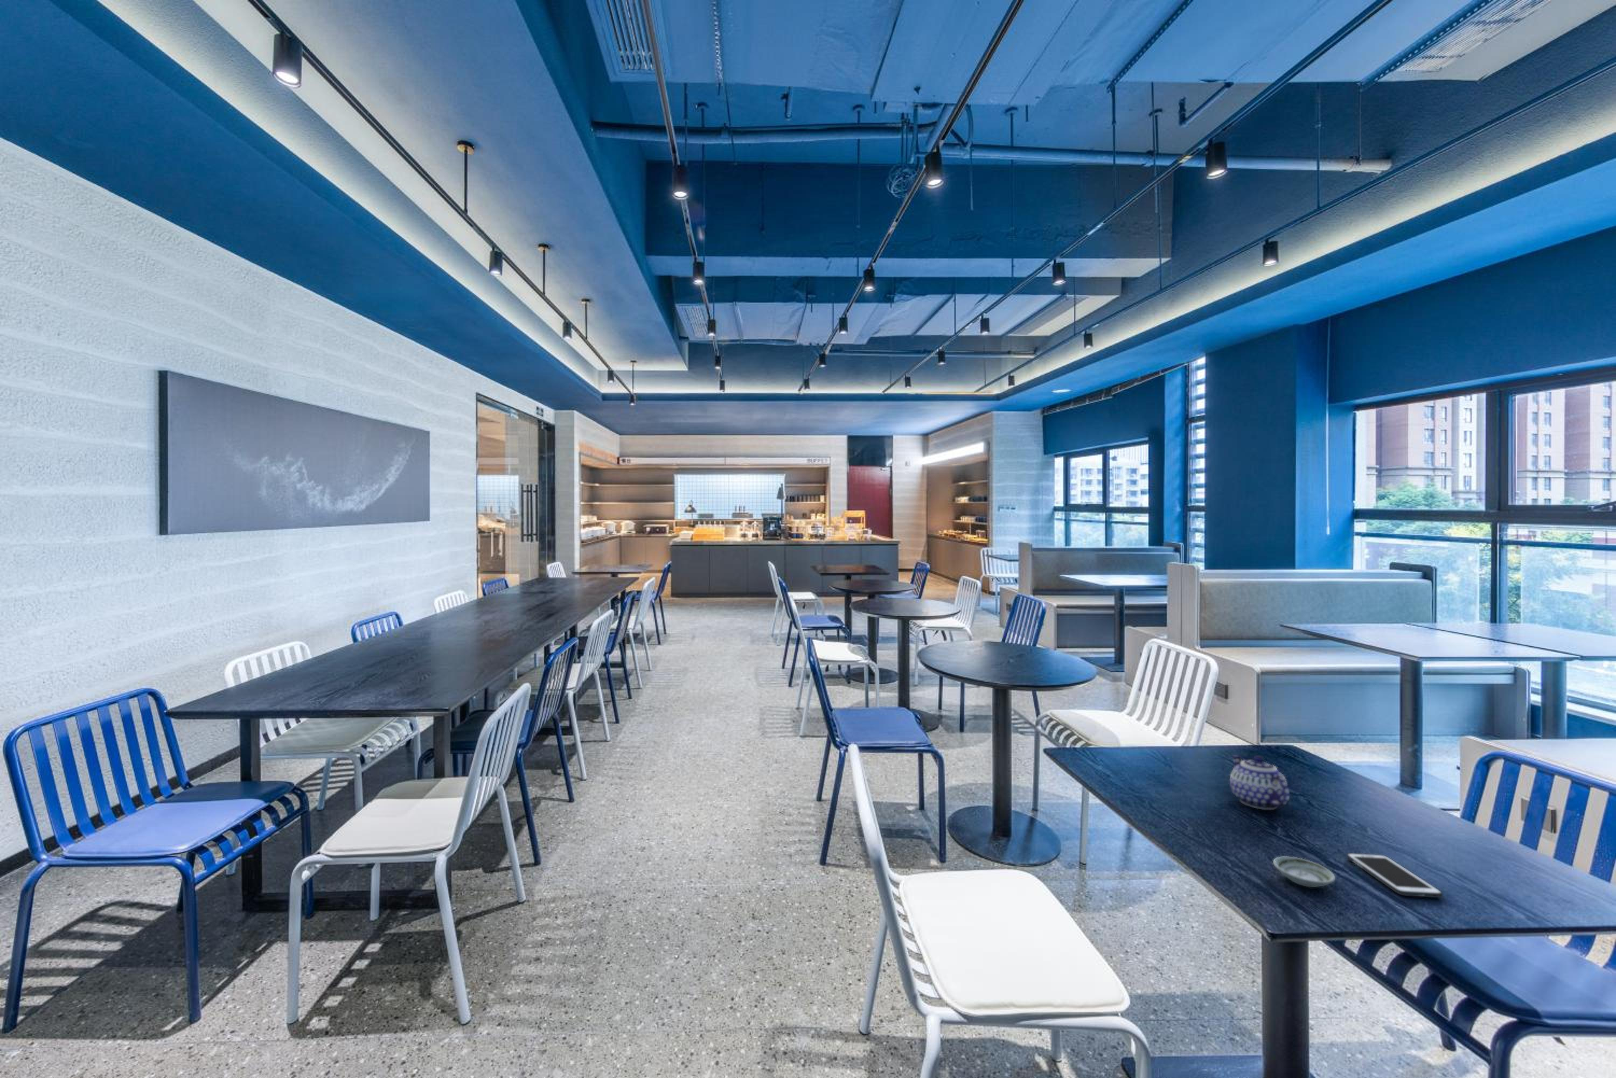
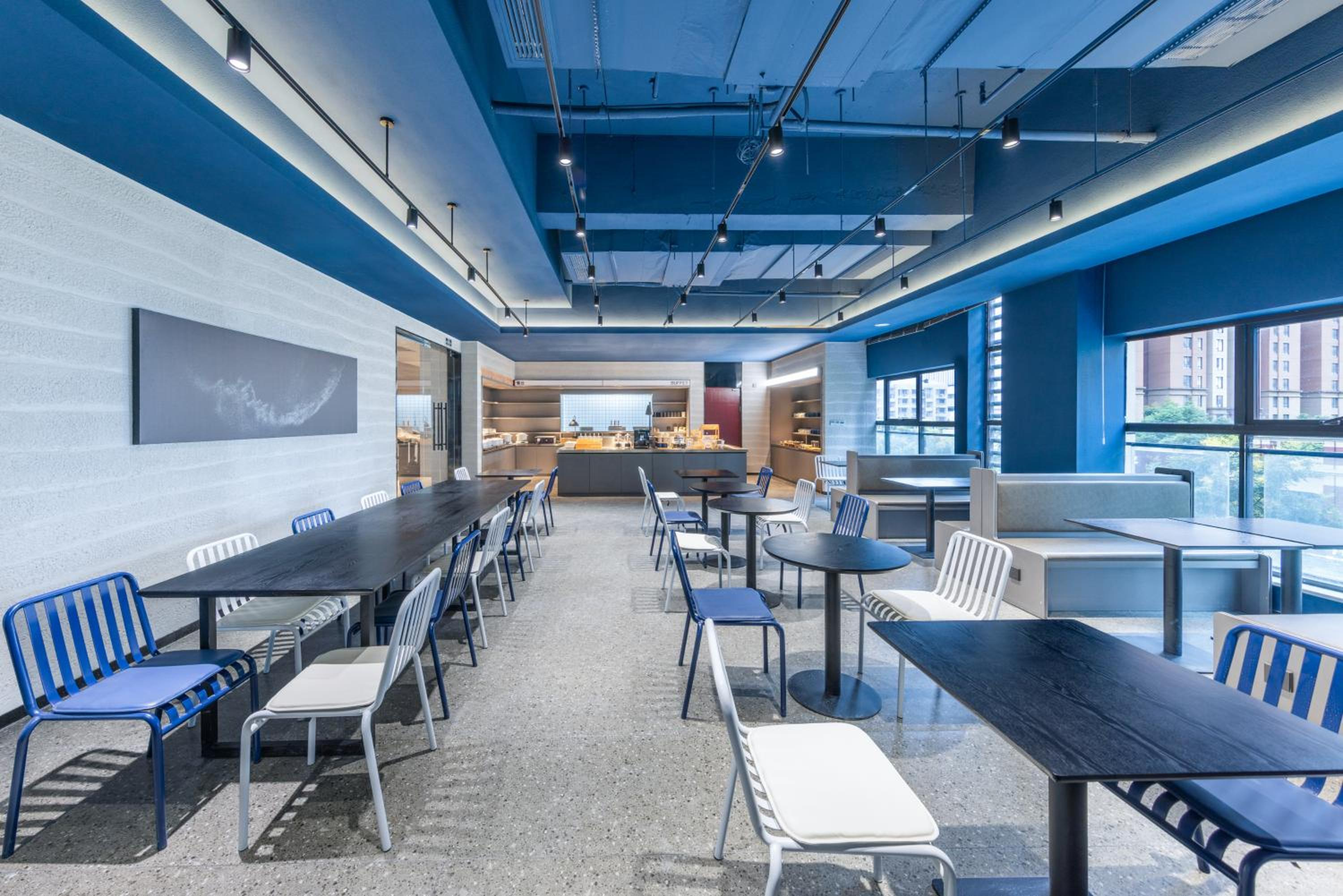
- cell phone (1391, 873)
- teapot (1259, 780)
- saucer (1303, 873)
